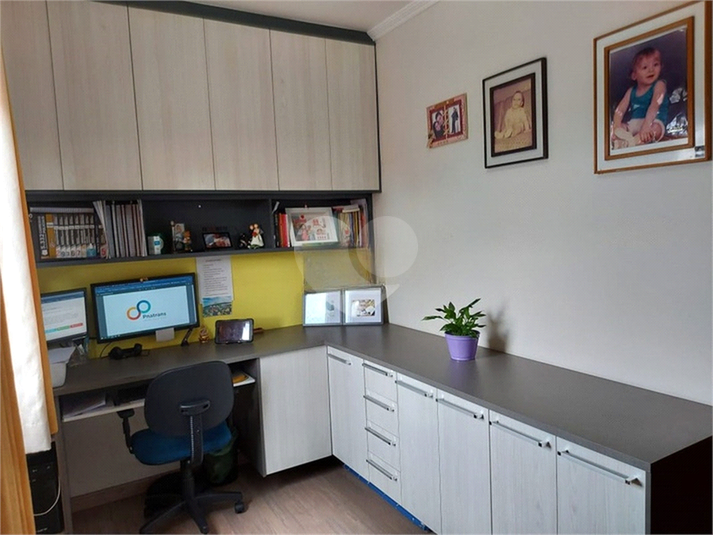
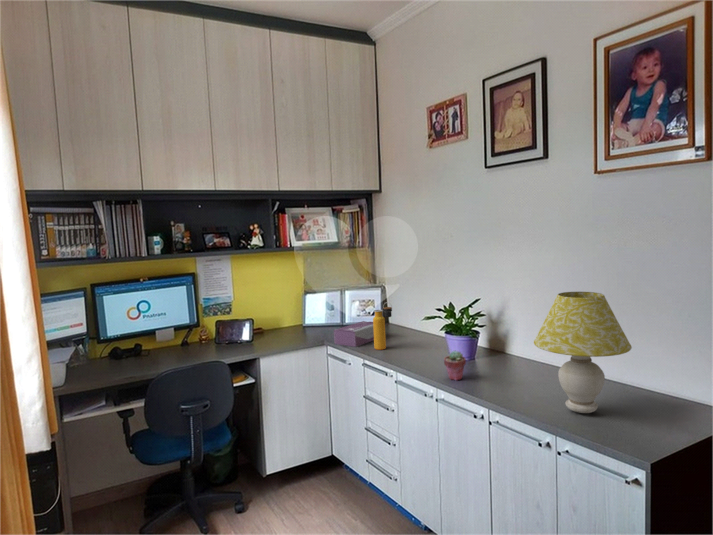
+ table lamp (580, 353)
+ tissue box (359, 332)
+ potted succulent (455, 364)
+ water bottle (383, 325)
